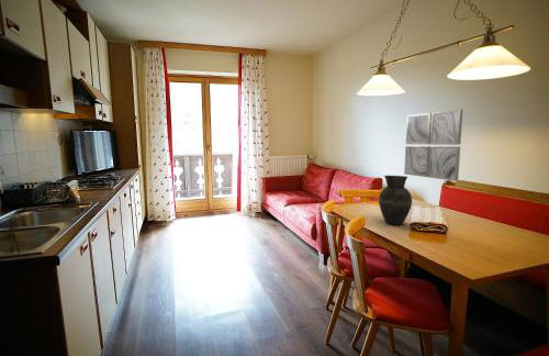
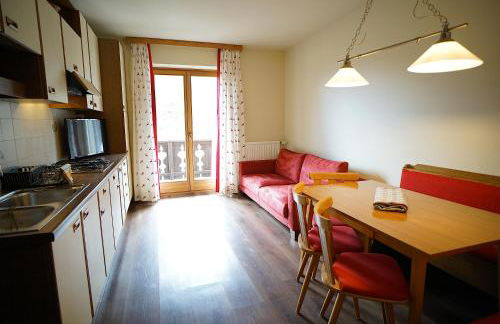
- wall art (430, 146)
- pitcher (394, 198)
